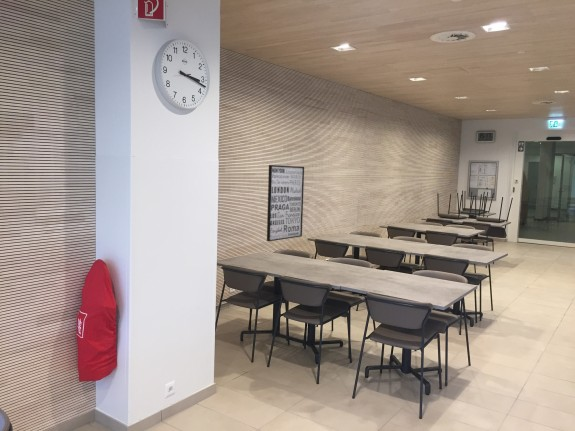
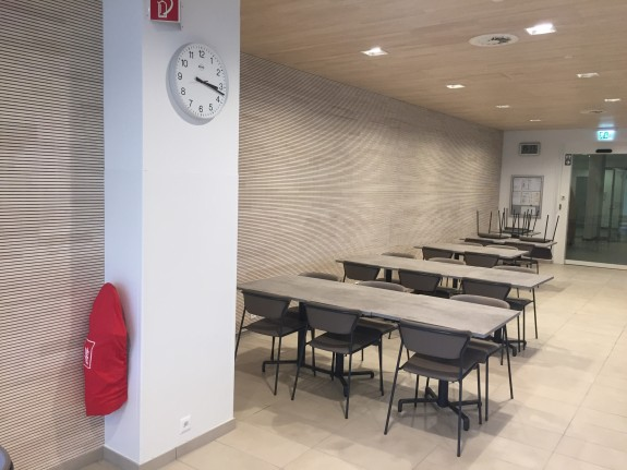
- wall art (286, 202)
